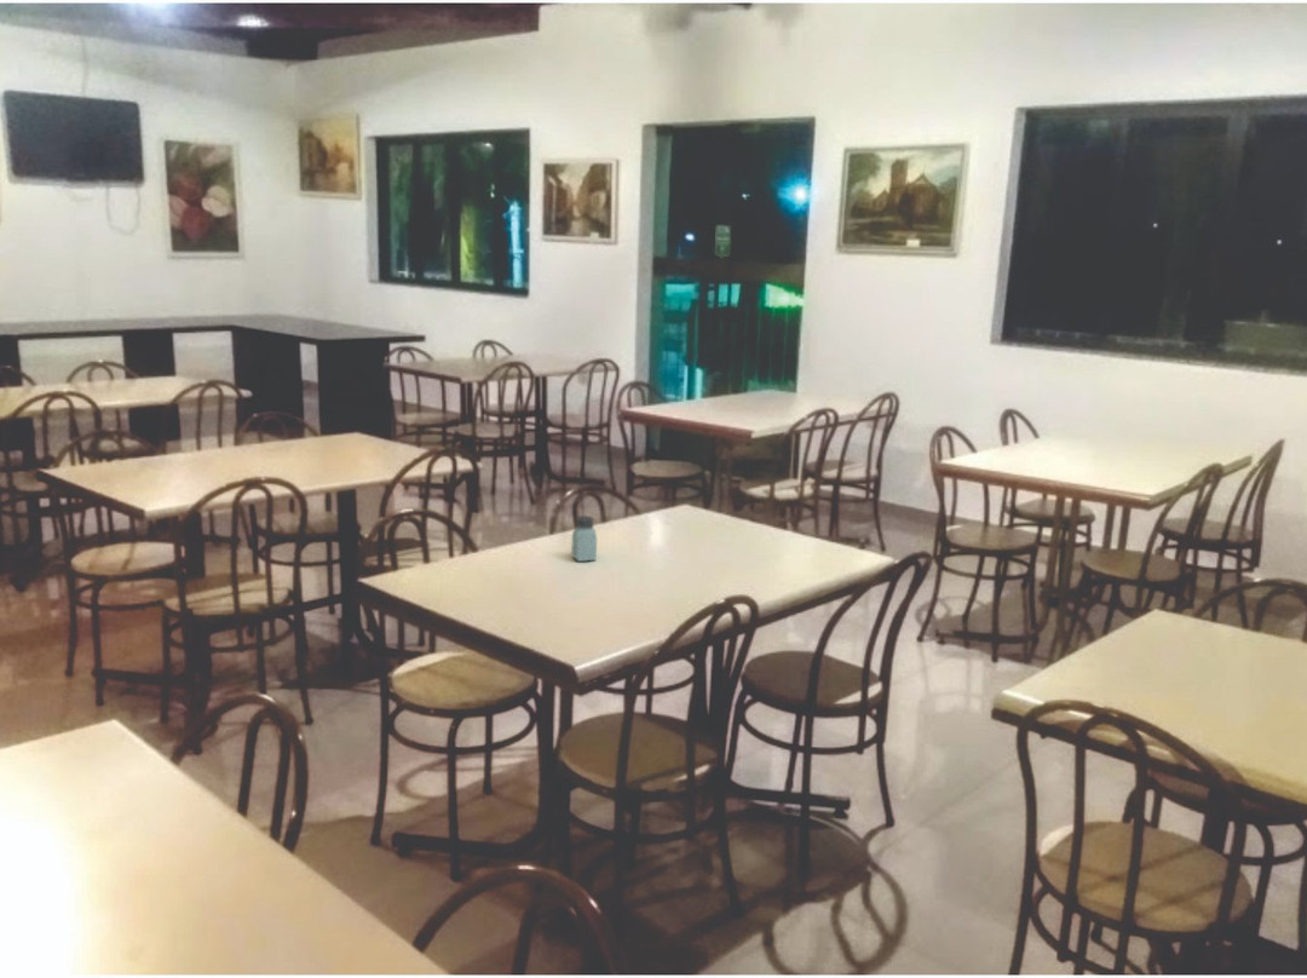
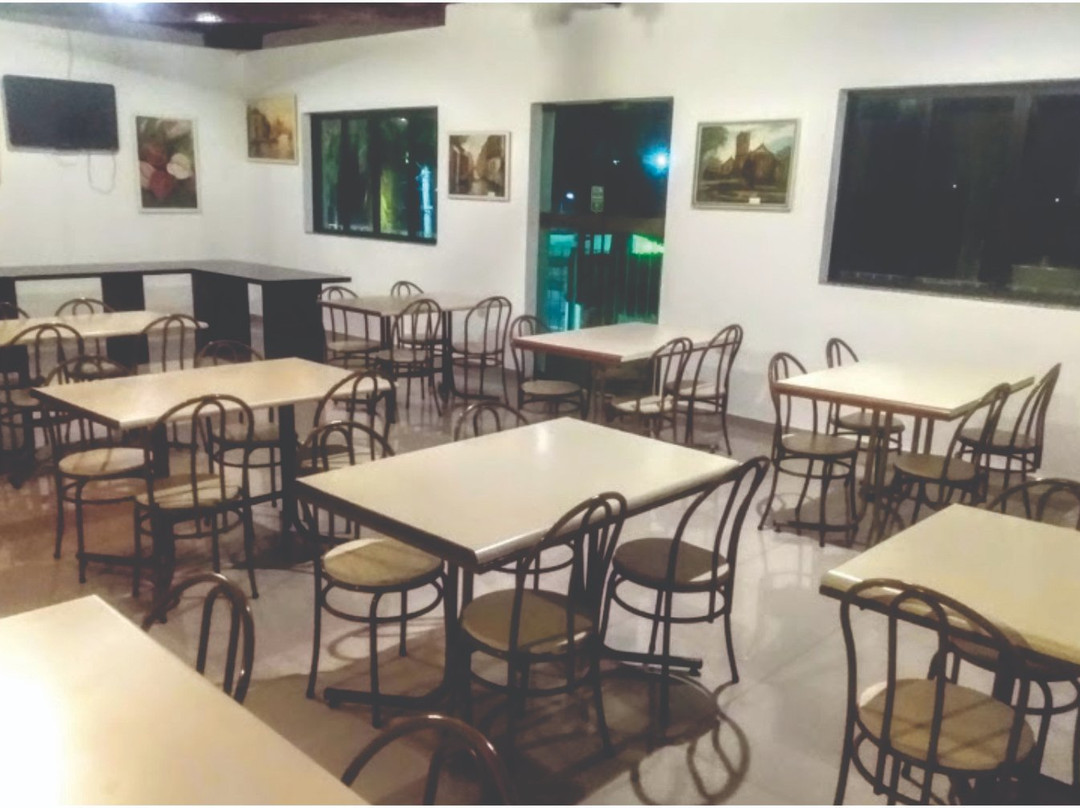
- saltshaker (583, 537)
